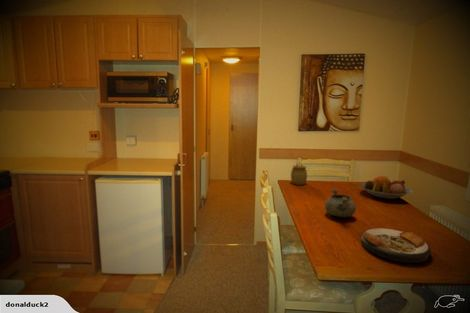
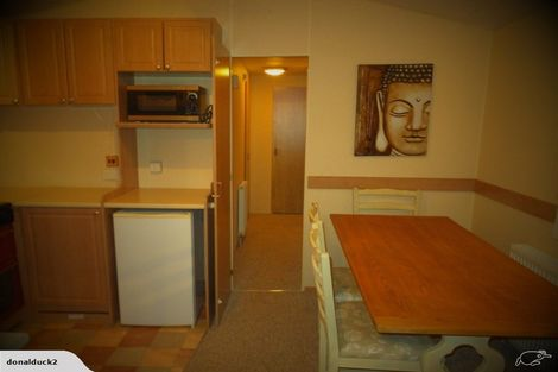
- decorative bowl (340, 204)
- jar (298, 173)
- fruit bowl (385, 185)
- plate (394, 241)
